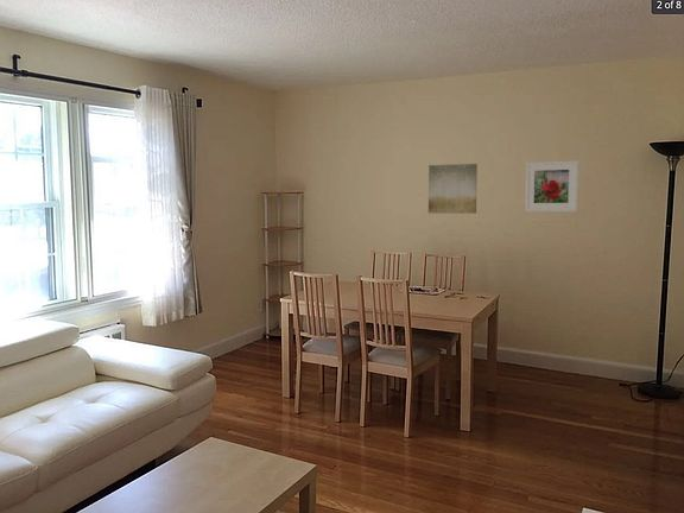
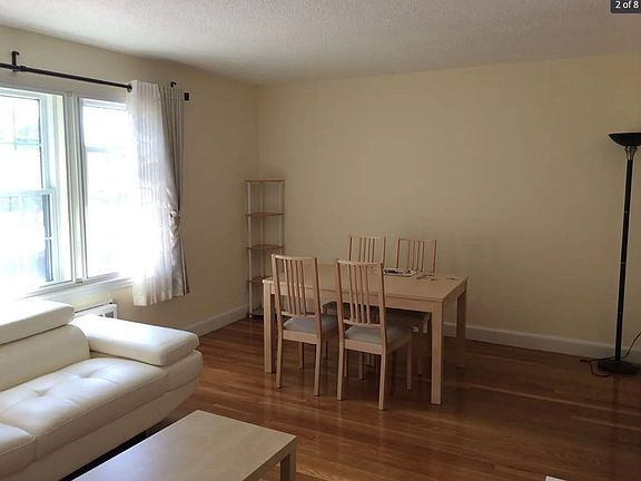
- wall art (451, 189)
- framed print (551, 186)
